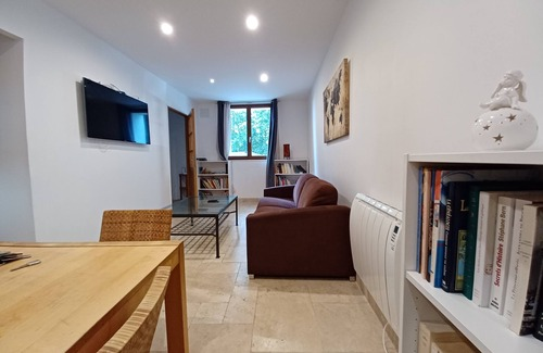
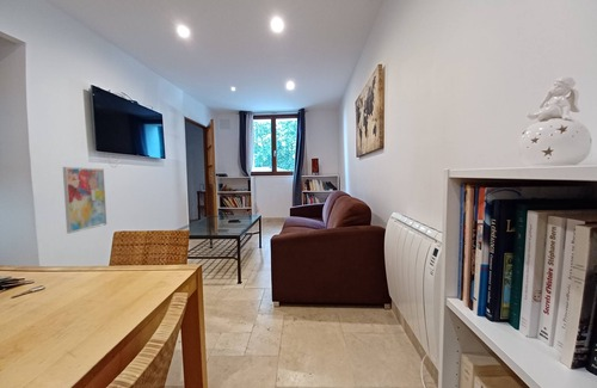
+ wall art (86, 198)
